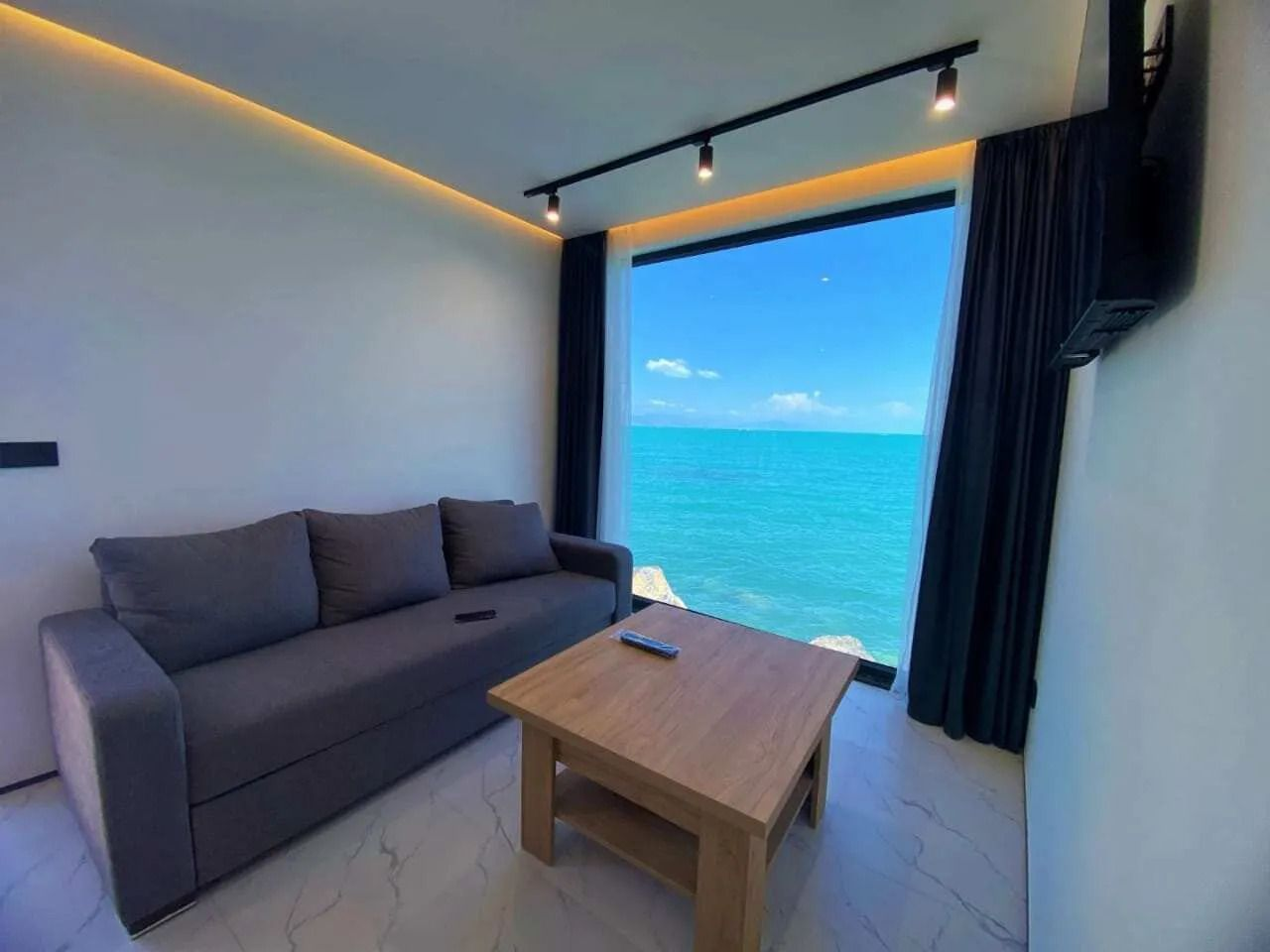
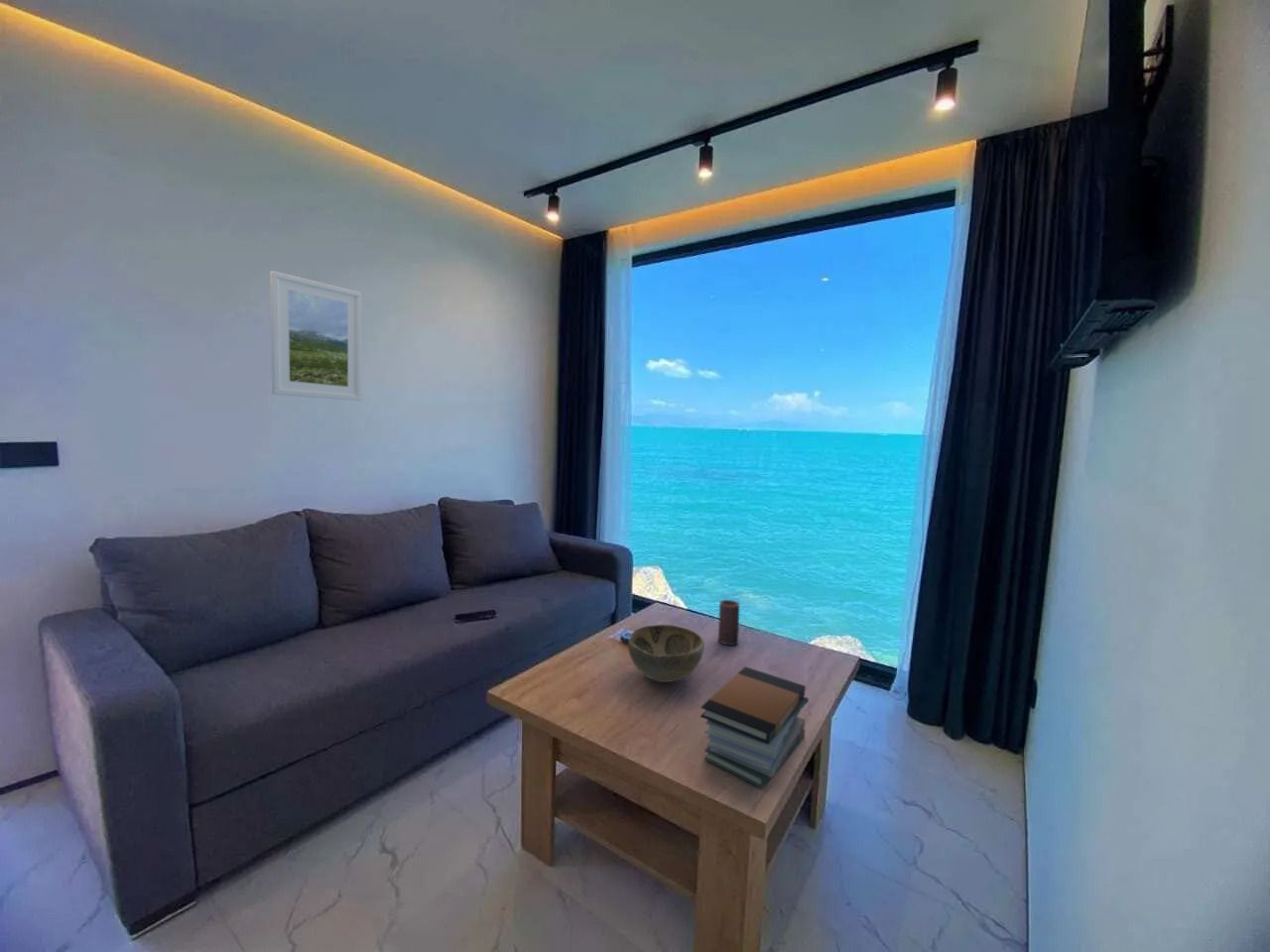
+ book stack (755, 722)
+ candle (728, 622)
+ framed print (318, 340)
+ decorative bowl (665, 656)
